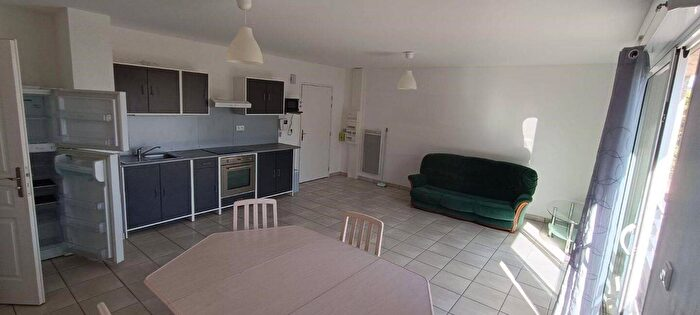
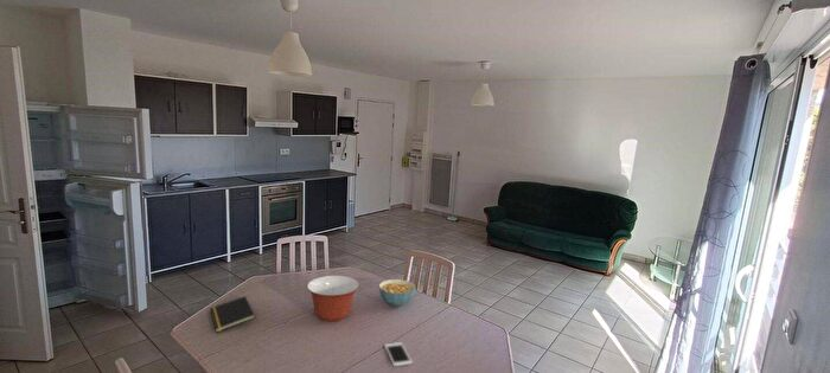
+ mixing bowl (332, 300)
+ notepad (231, 313)
+ cereal bowl (396, 294)
+ cell phone (397, 353)
